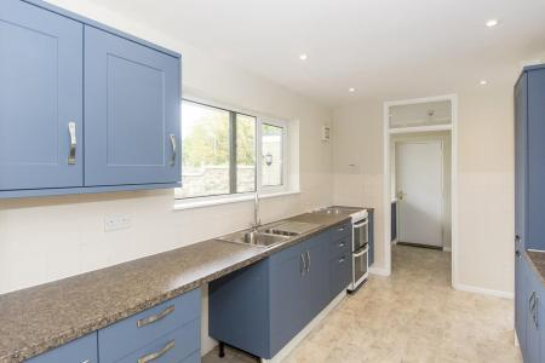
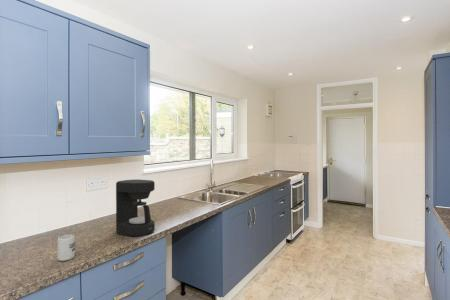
+ cup (66, 247)
+ coffee maker (136, 206)
